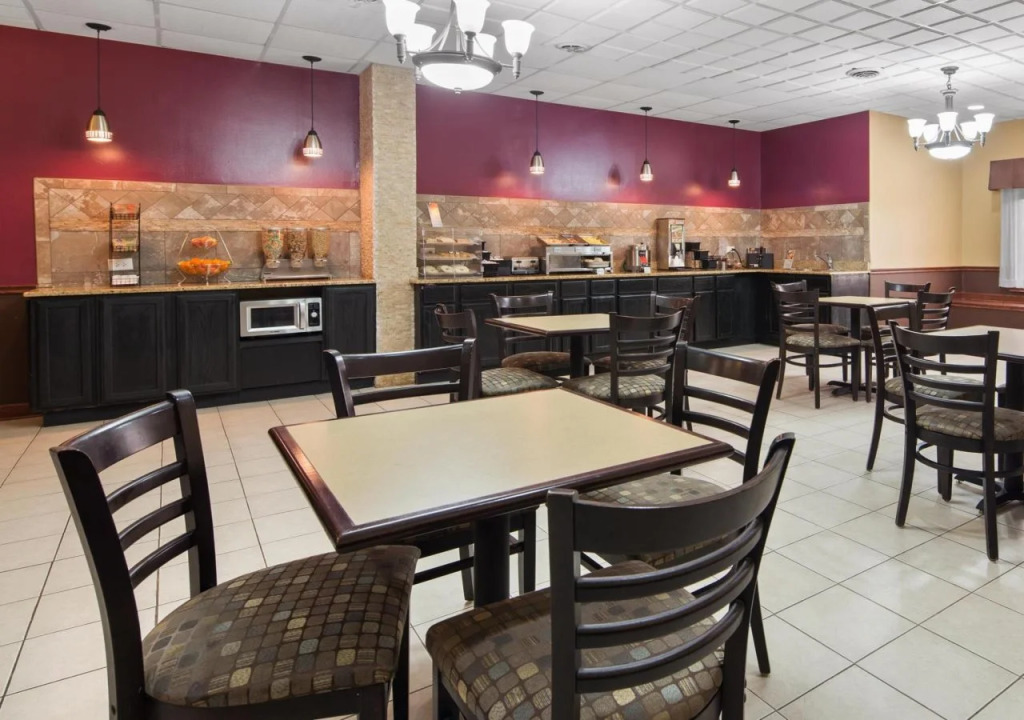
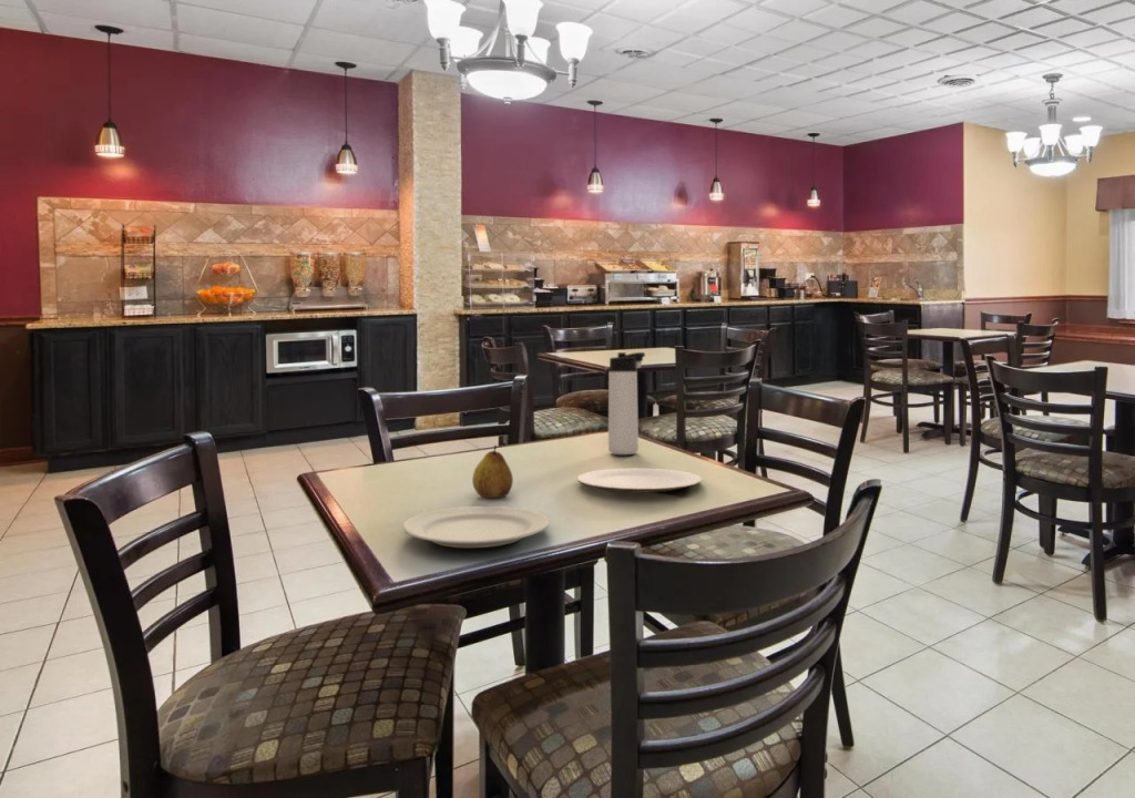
+ thermos bottle (627, 402)
+ fruit (492, 470)
+ plate (638, 481)
+ chinaware (477, 528)
